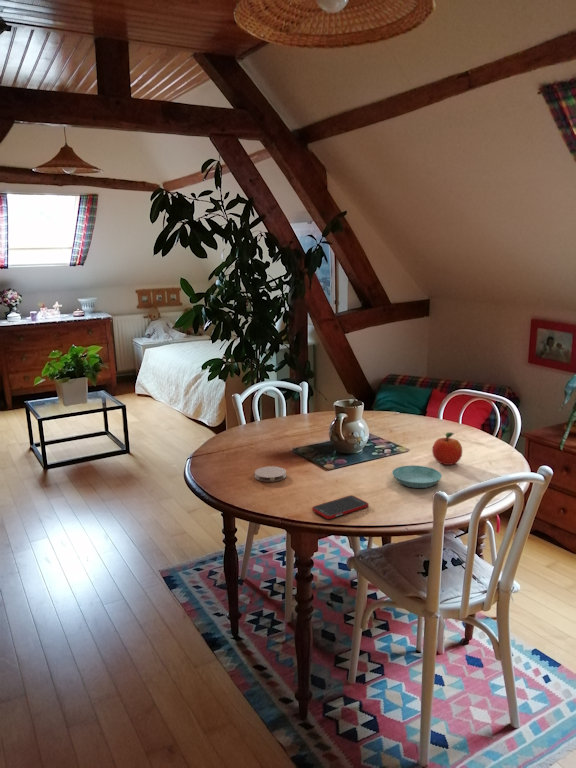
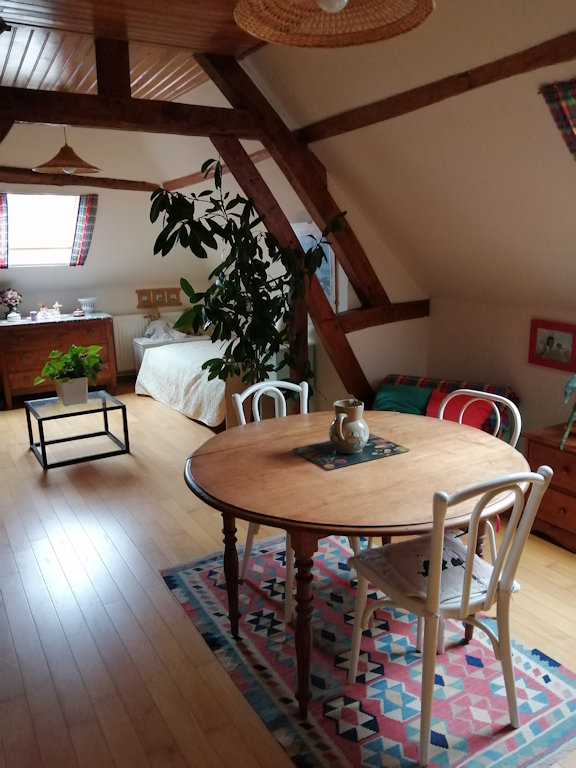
- cell phone (340, 507)
- saucer (416, 477)
- coaster (270, 473)
- fruit (447, 448)
